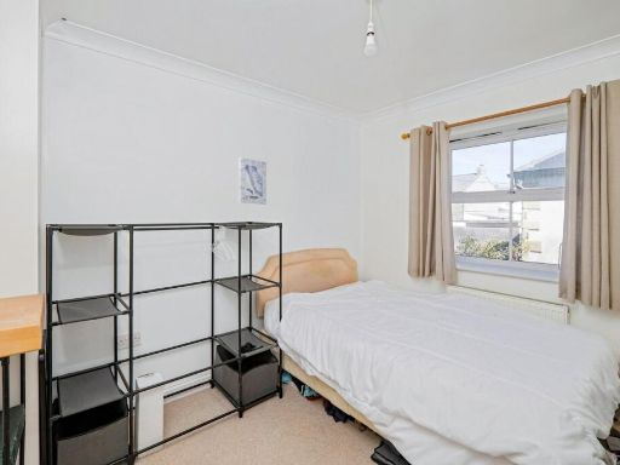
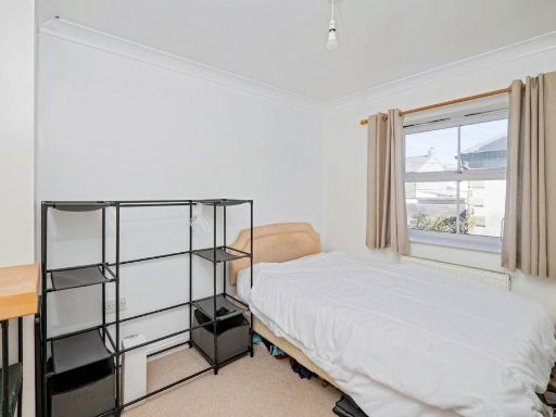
- wall art (253, 180)
